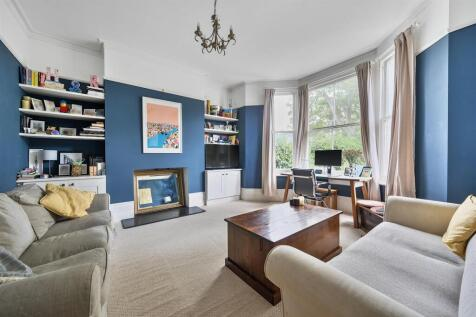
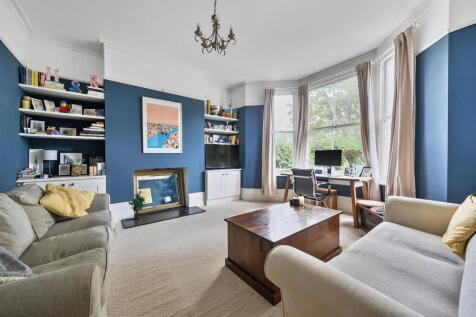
+ decorative plant (136, 205)
